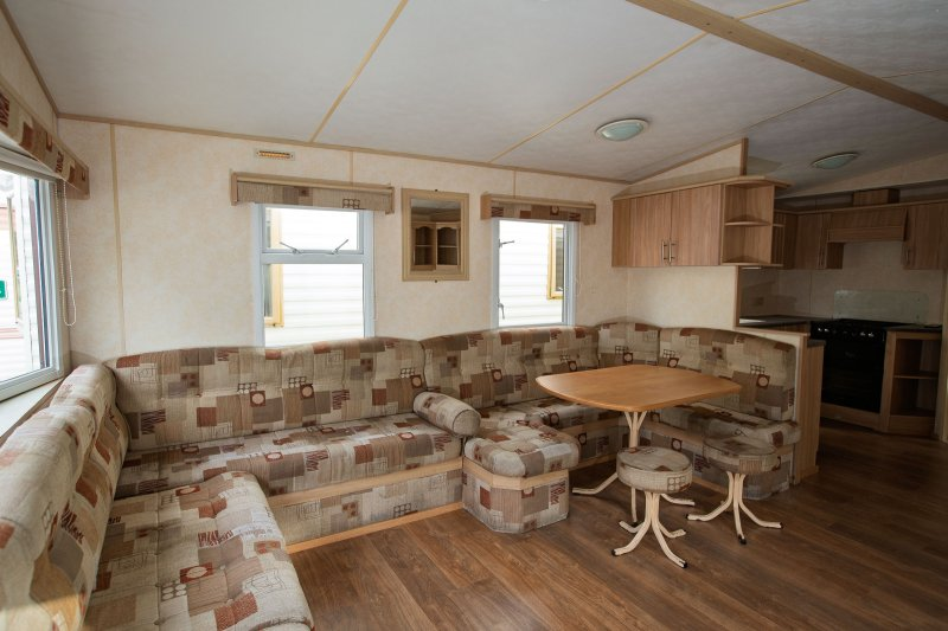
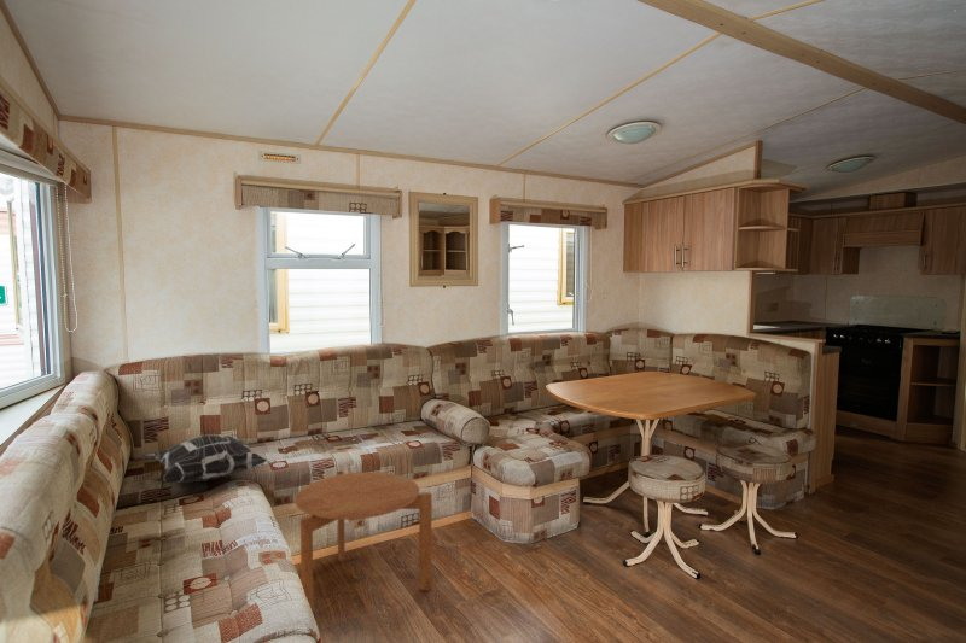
+ decorative pillow (204, 457)
+ side table (343, 537)
